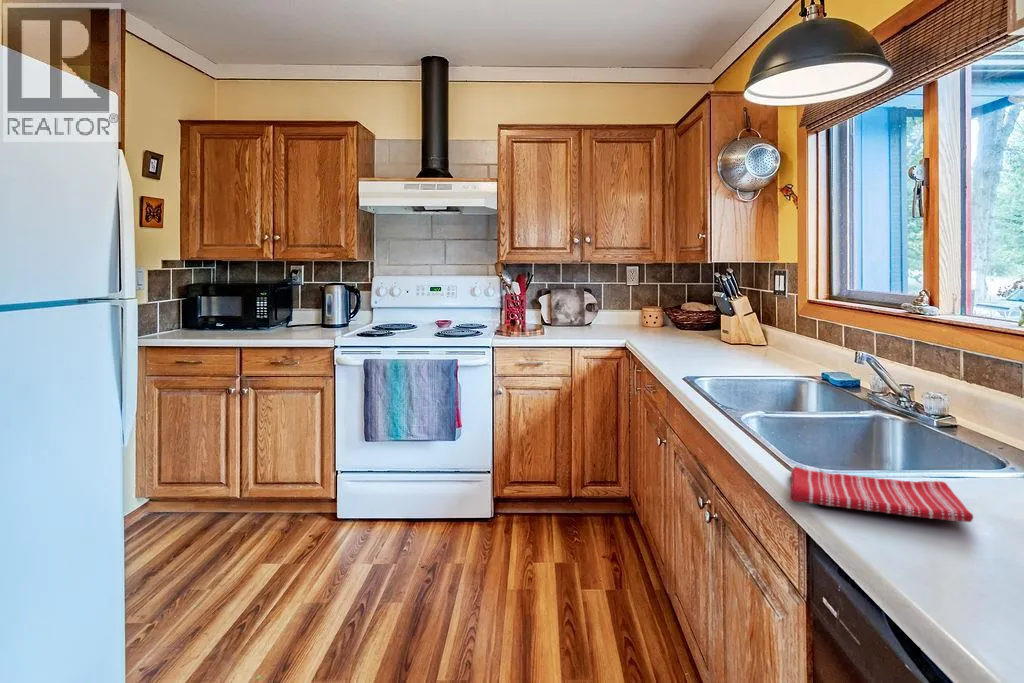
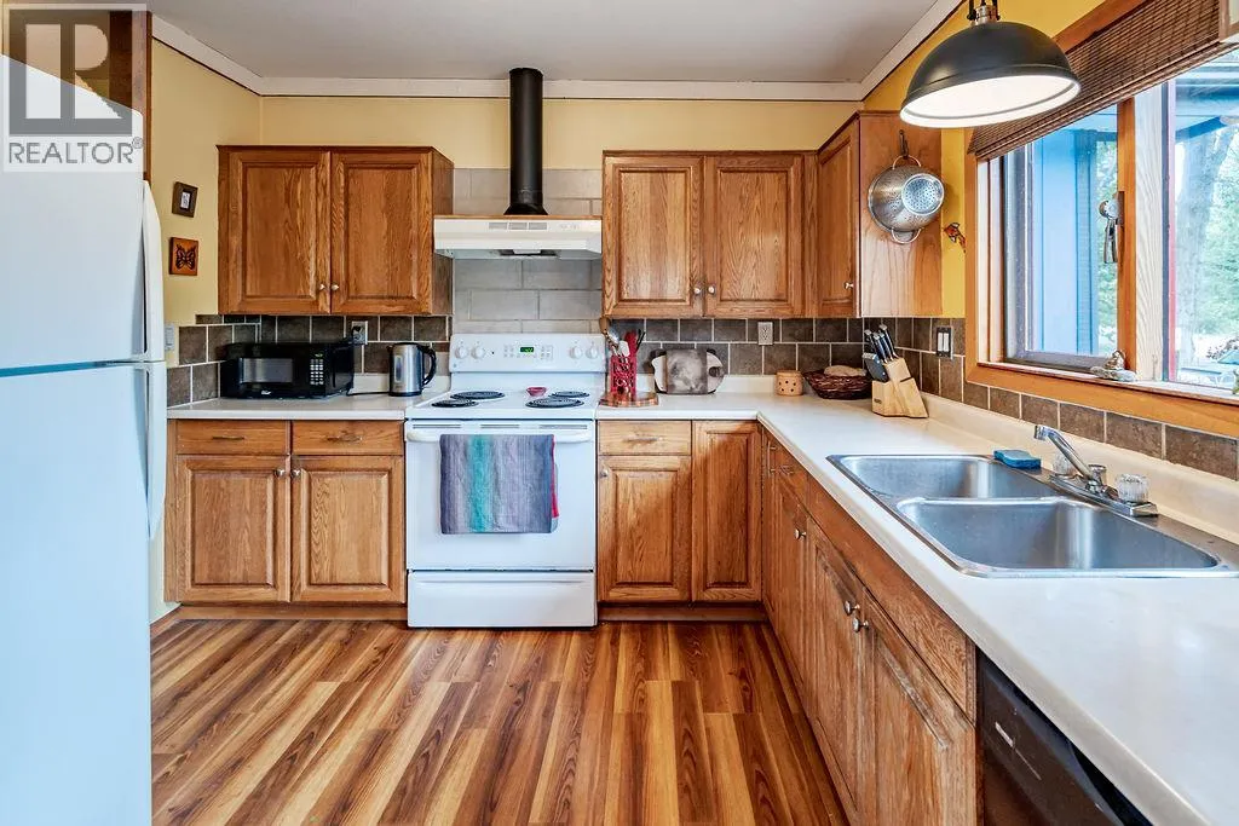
- dish towel (870, 491)
